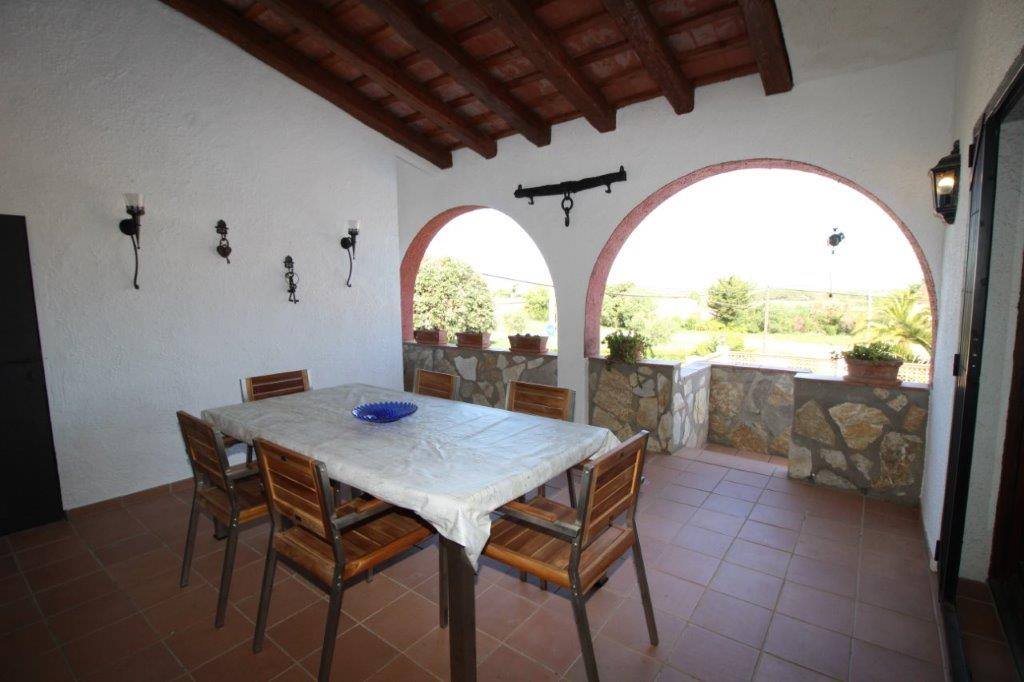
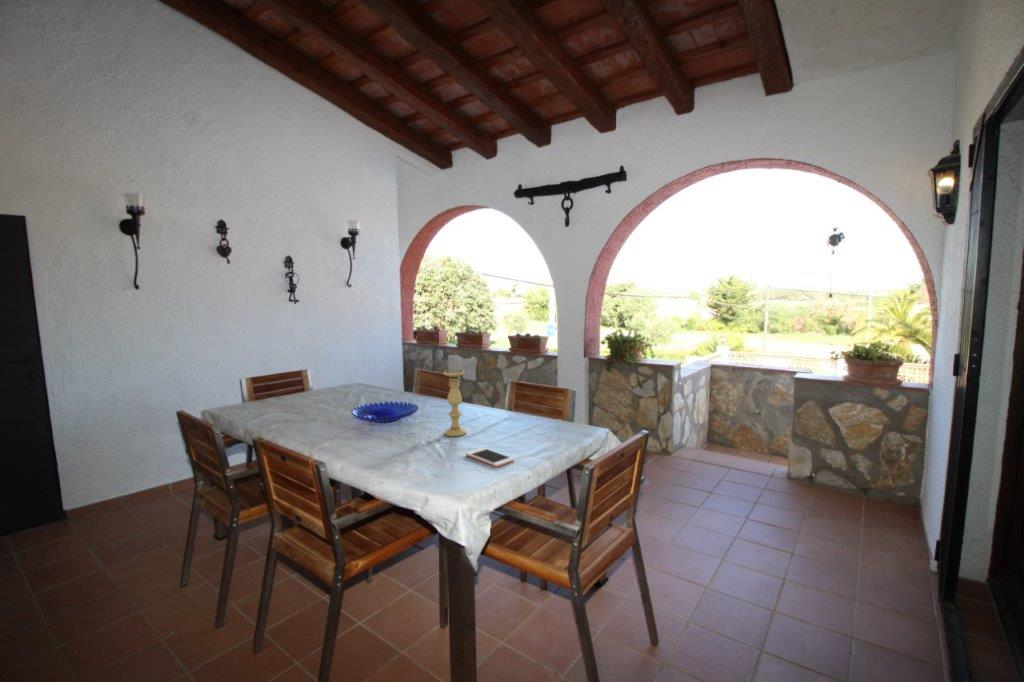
+ cell phone (489, 456)
+ candle holder (454, 393)
